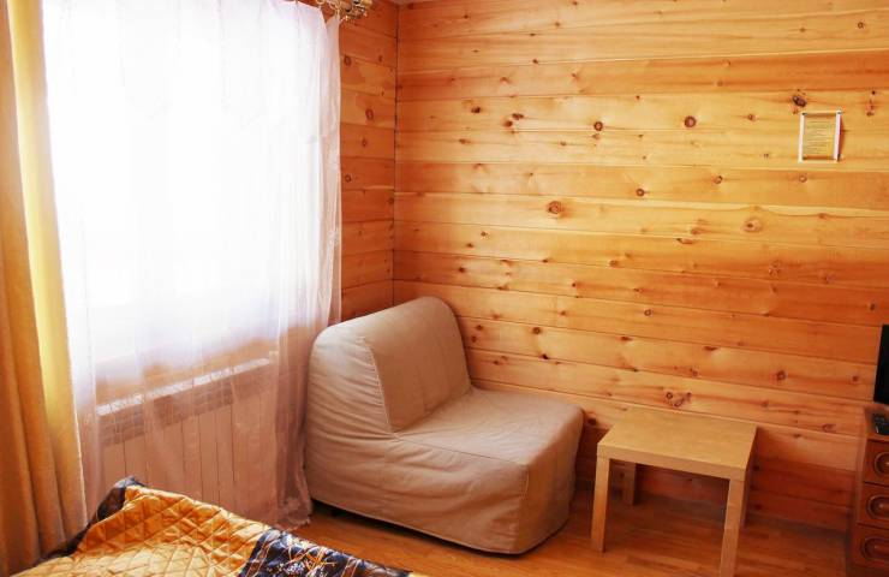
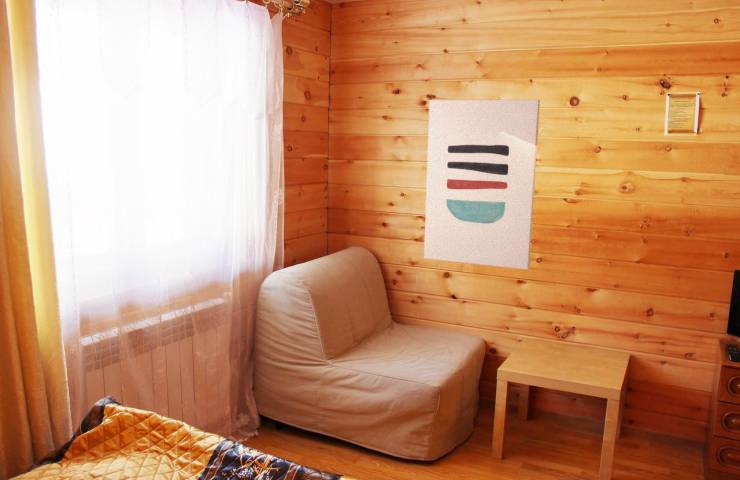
+ wall art (478, 183)
